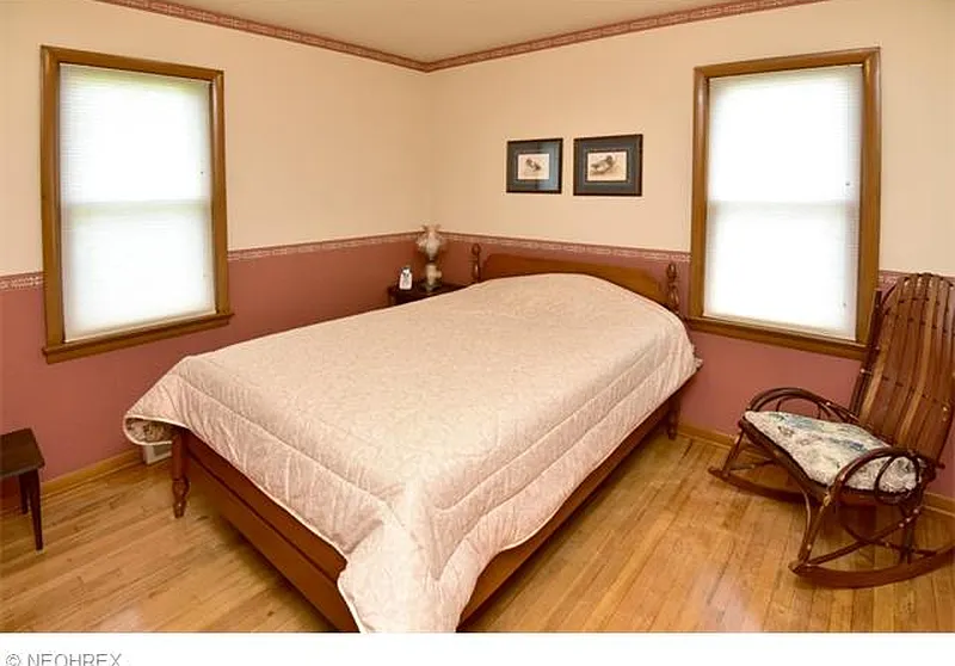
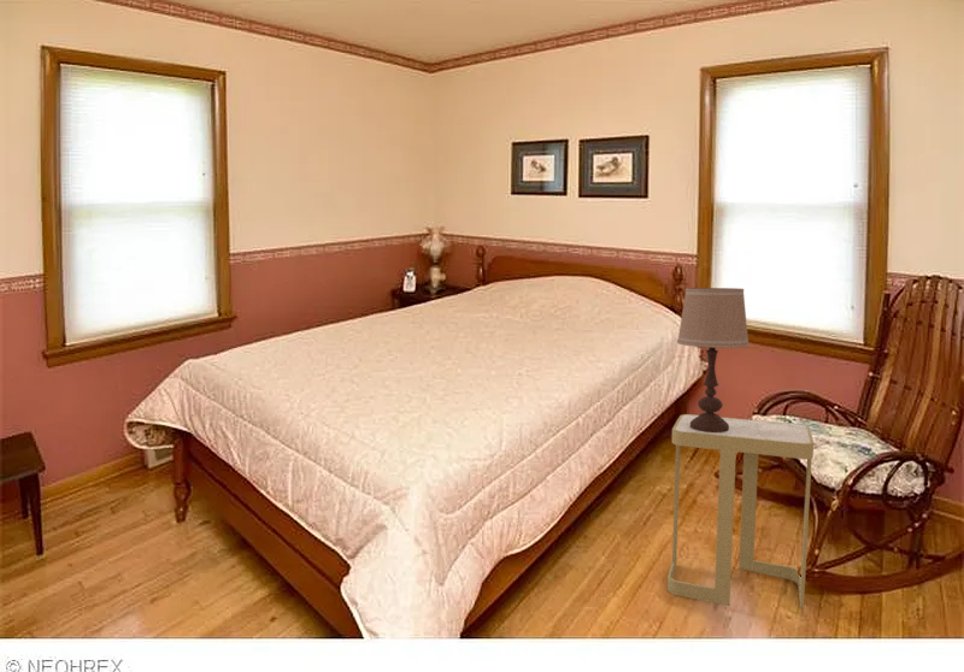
+ side table (741, 508)
+ table lamp (711, 358)
